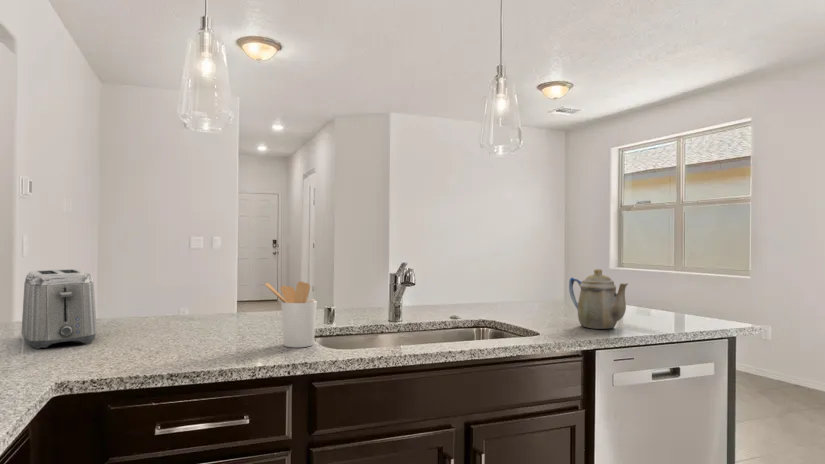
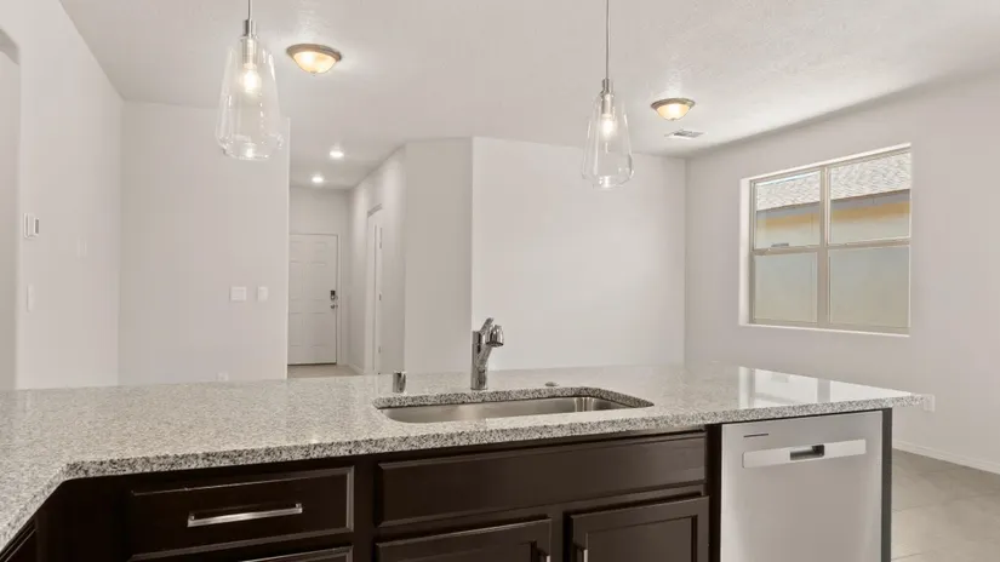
- utensil holder (289, 312)
- toaster (58, 305)
- teapot (597, 297)
